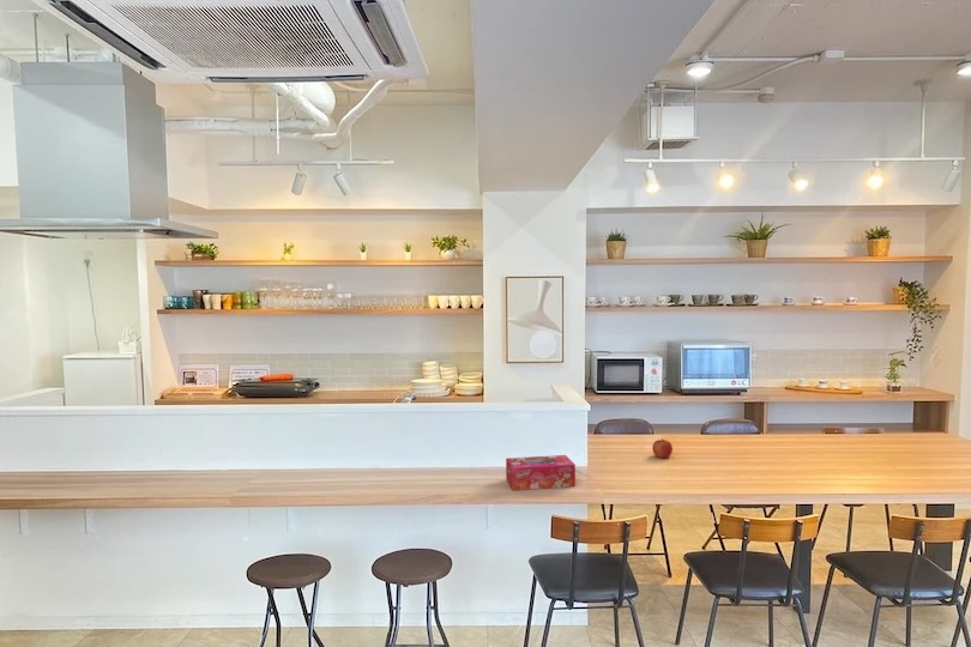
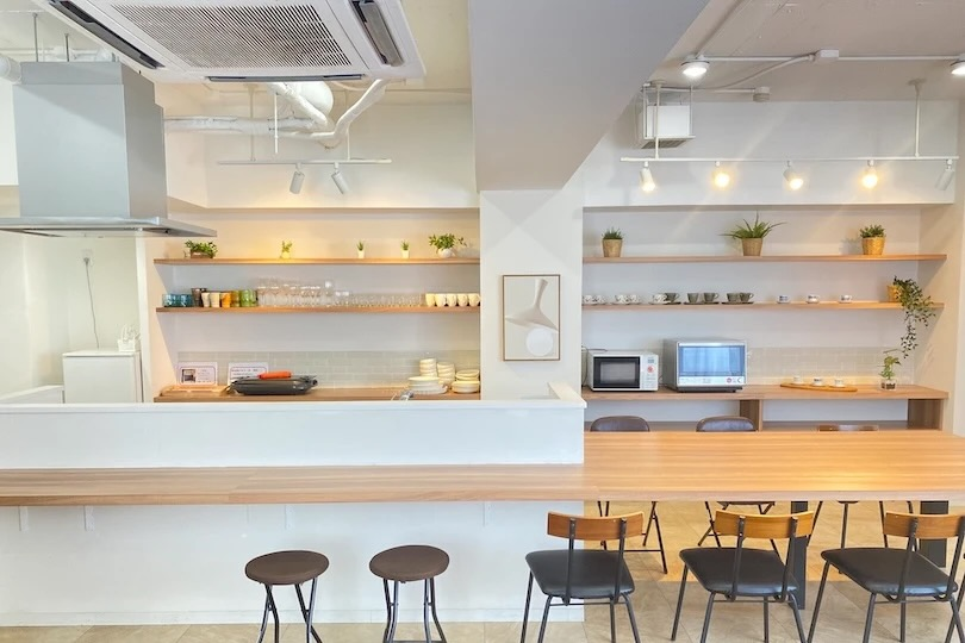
- fruit (662, 447)
- tissue box (539, 471)
